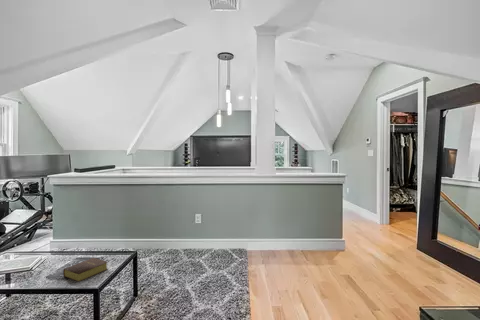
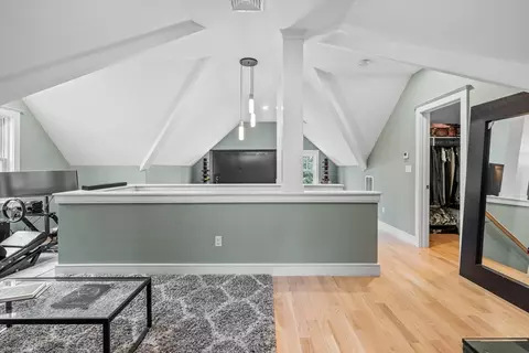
- bible (86, 269)
